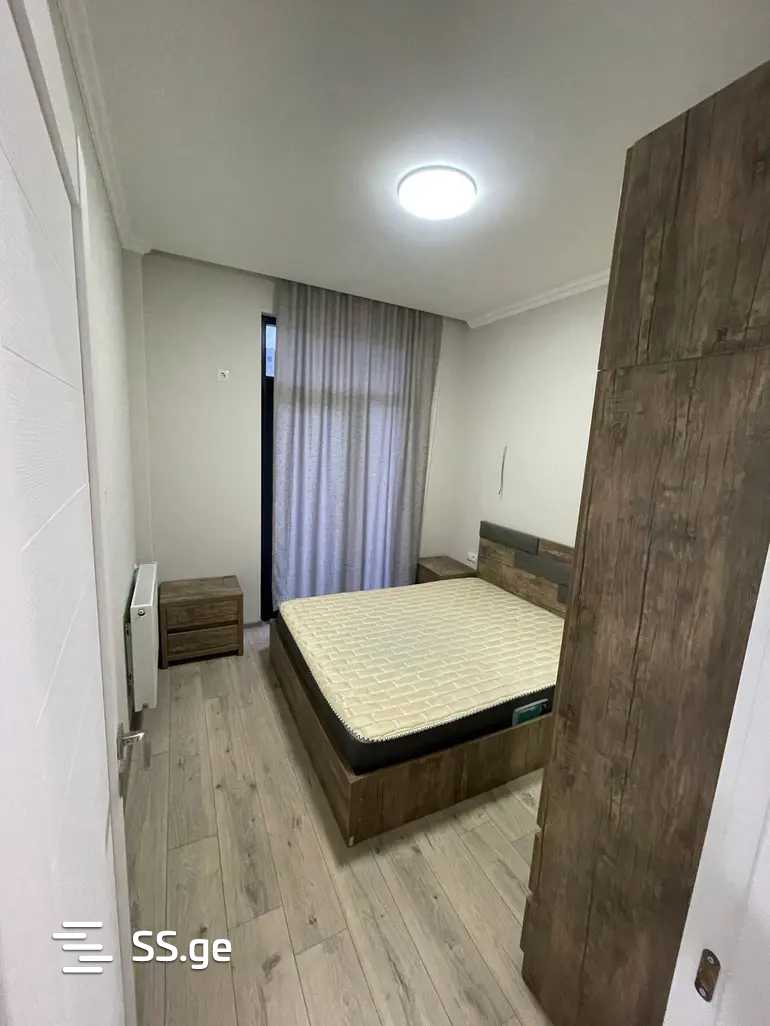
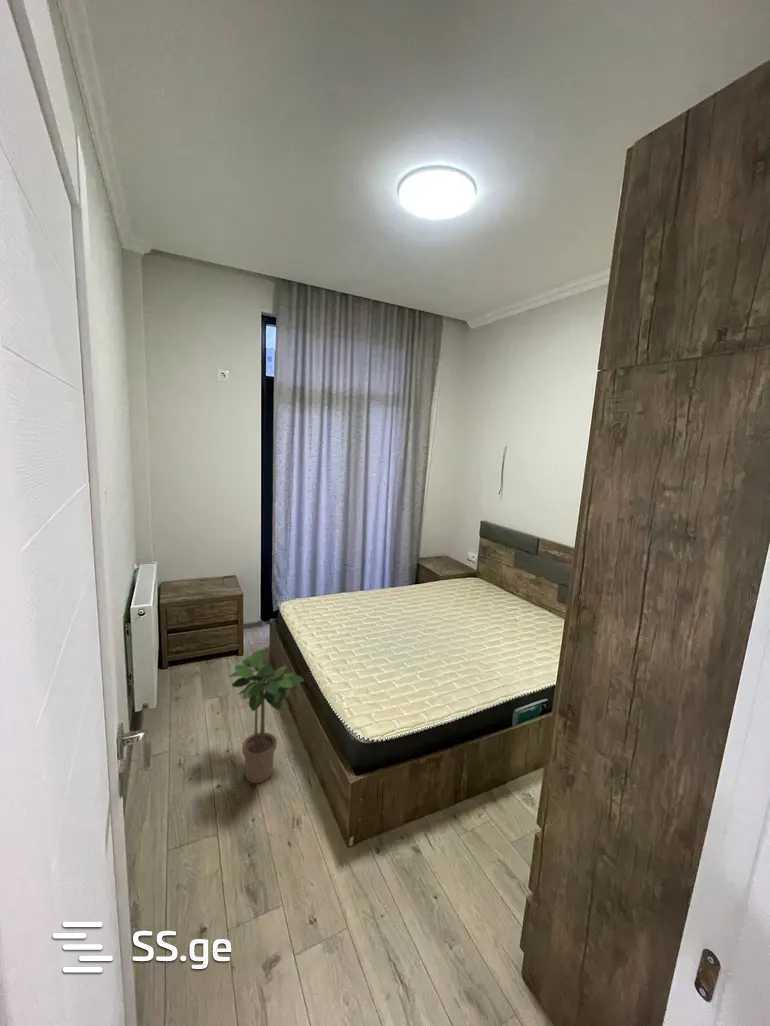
+ potted plant (264, 715)
